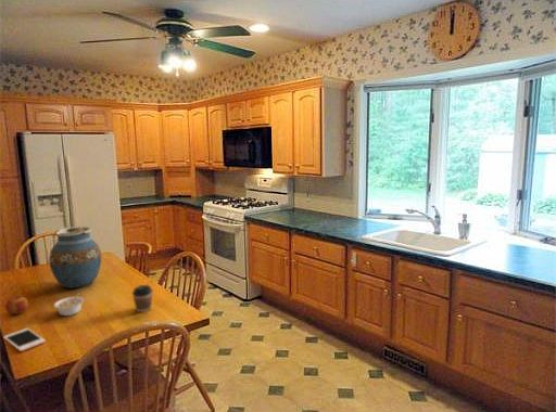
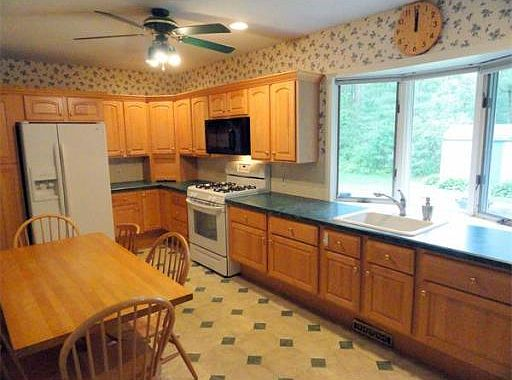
- coffee cup (142, 297)
- apple (16, 305)
- cell phone (24, 338)
- legume (68, 305)
- vase (76, 257)
